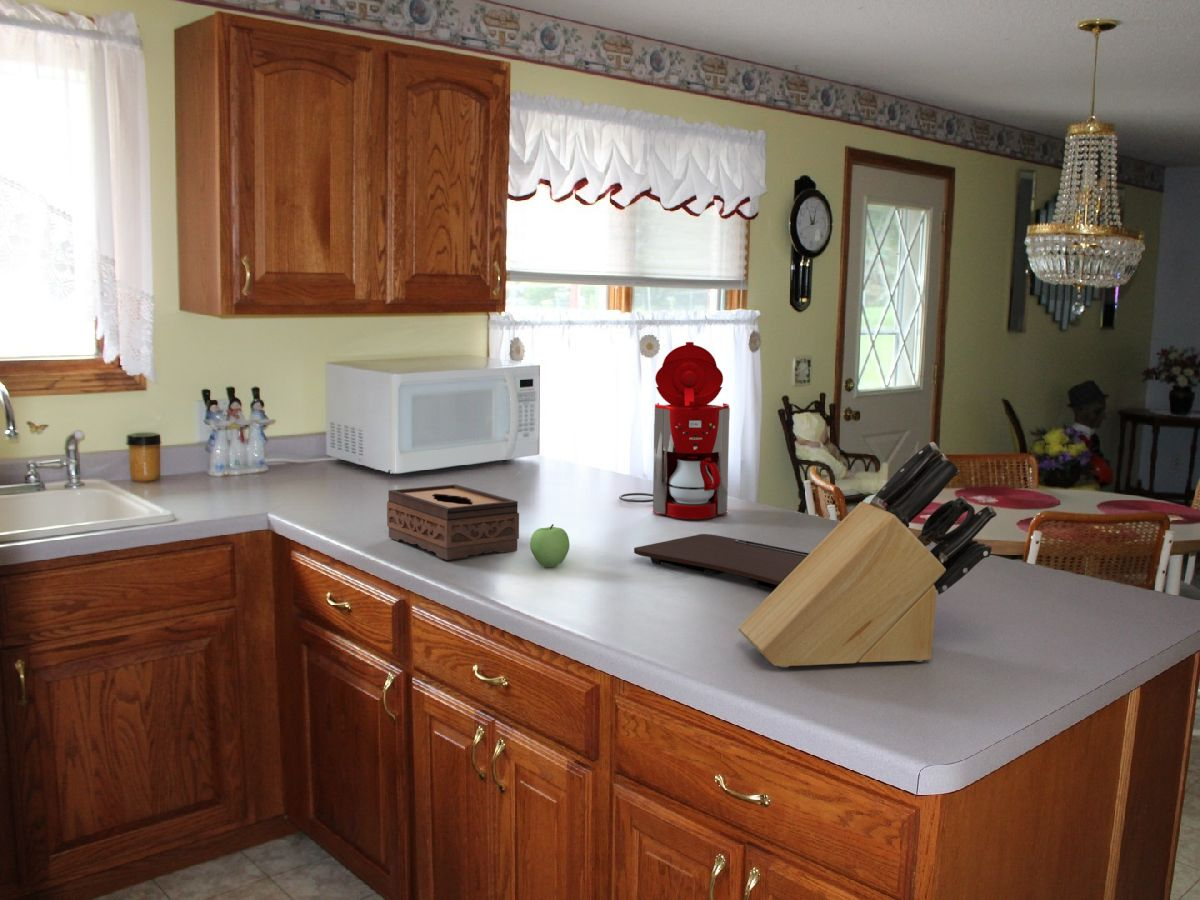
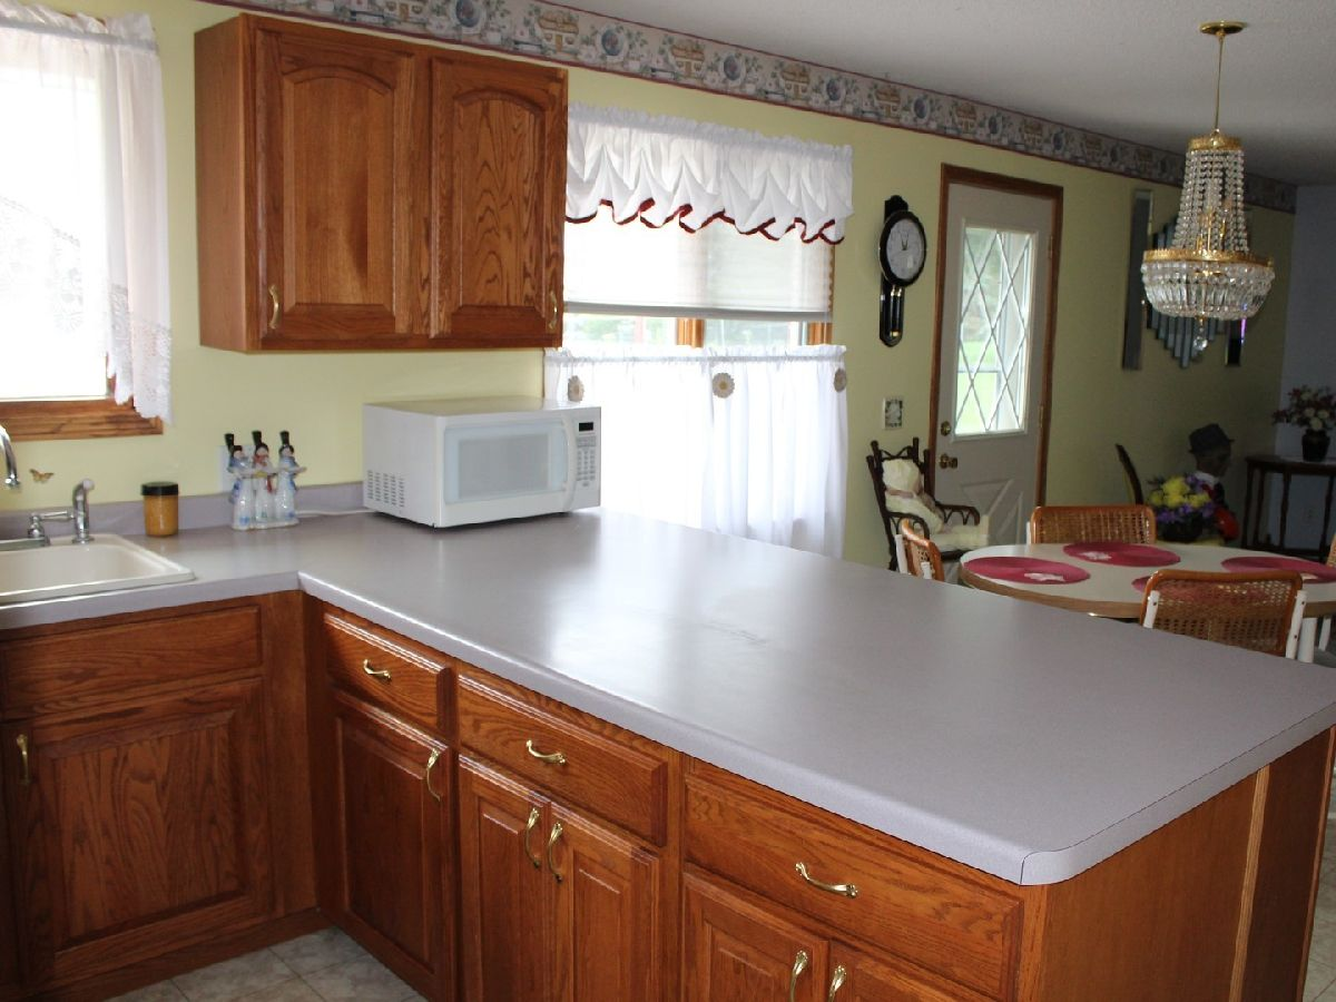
- tissue box (451, 519)
- coffee maker (673, 424)
- apple (549, 545)
- knife block (868, 550)
- cutting board (759, 565)
